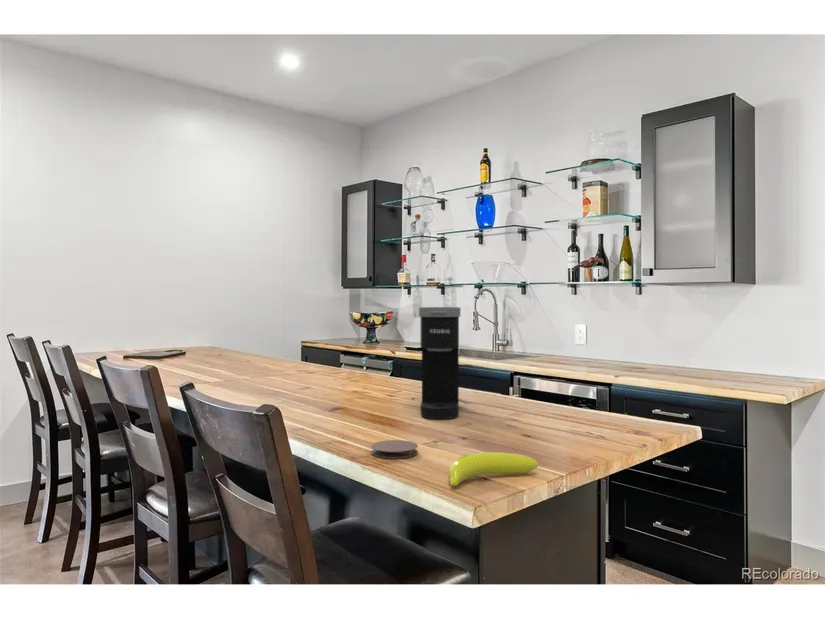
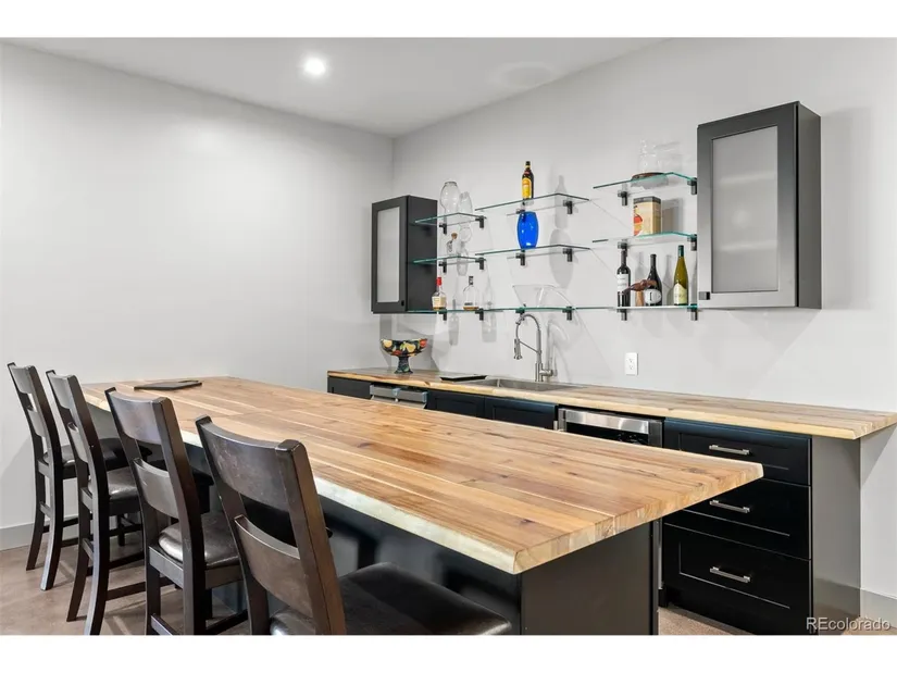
- banana (494, 467)
- coffee maker (440, 358)
- coaster (394, 448)
